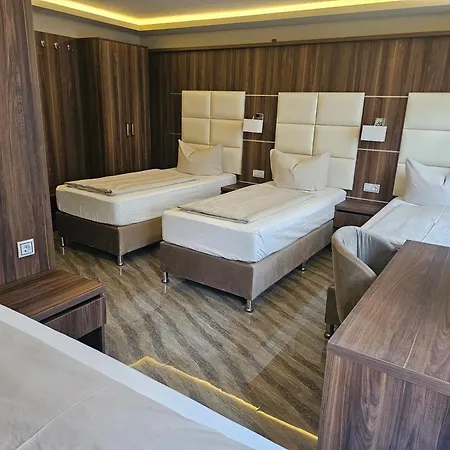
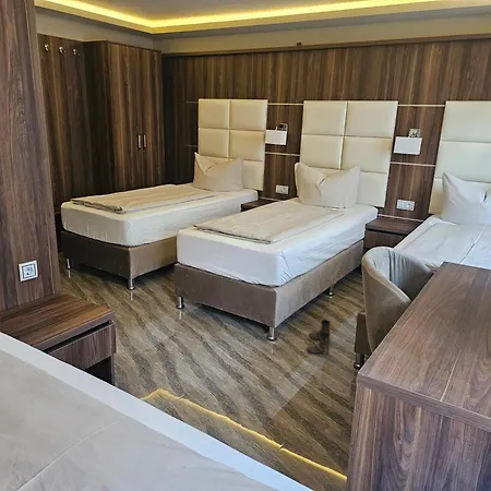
+ boots (319, 336)
